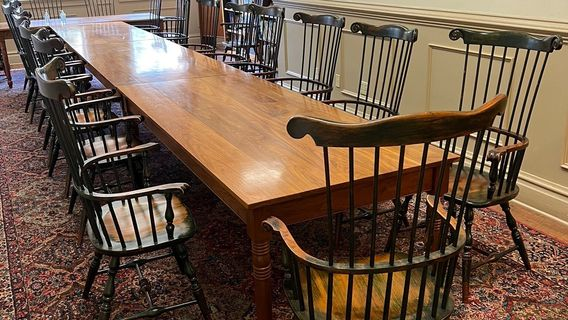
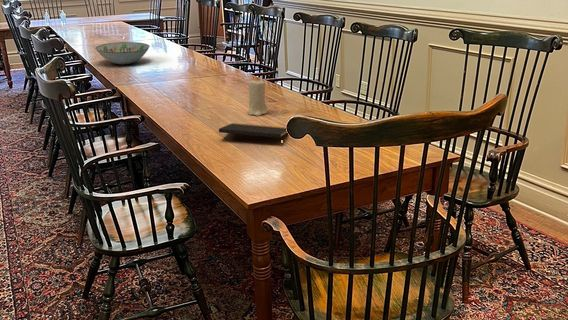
+ decorative bowl (123, 55)
+ notepad (255, 130)
+ candle (257, 95)
